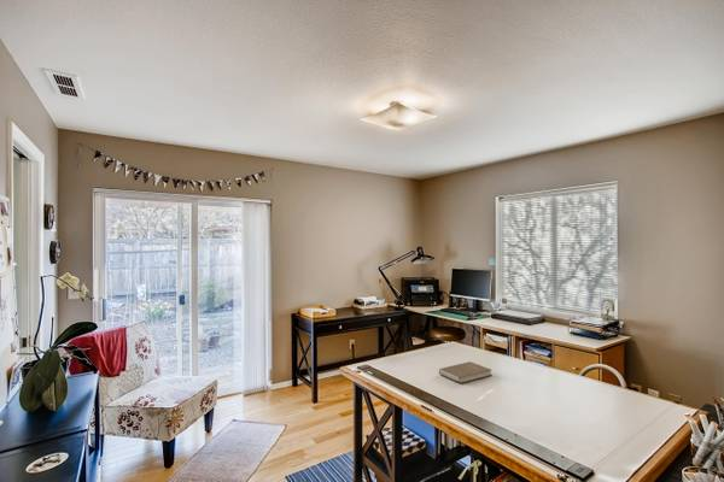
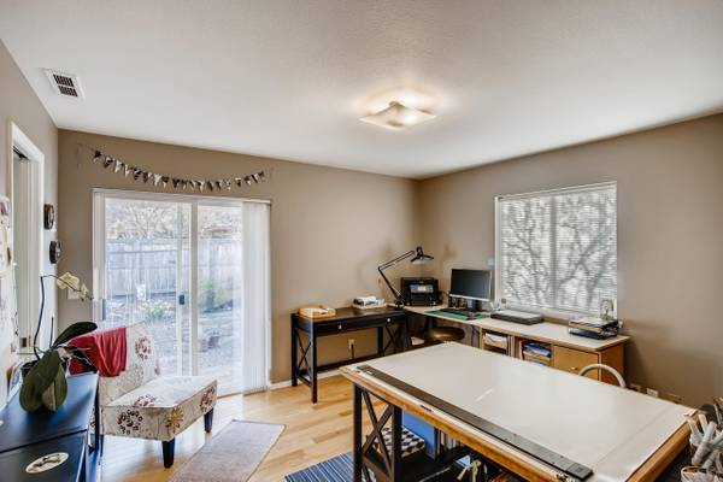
- book (465, 371)
